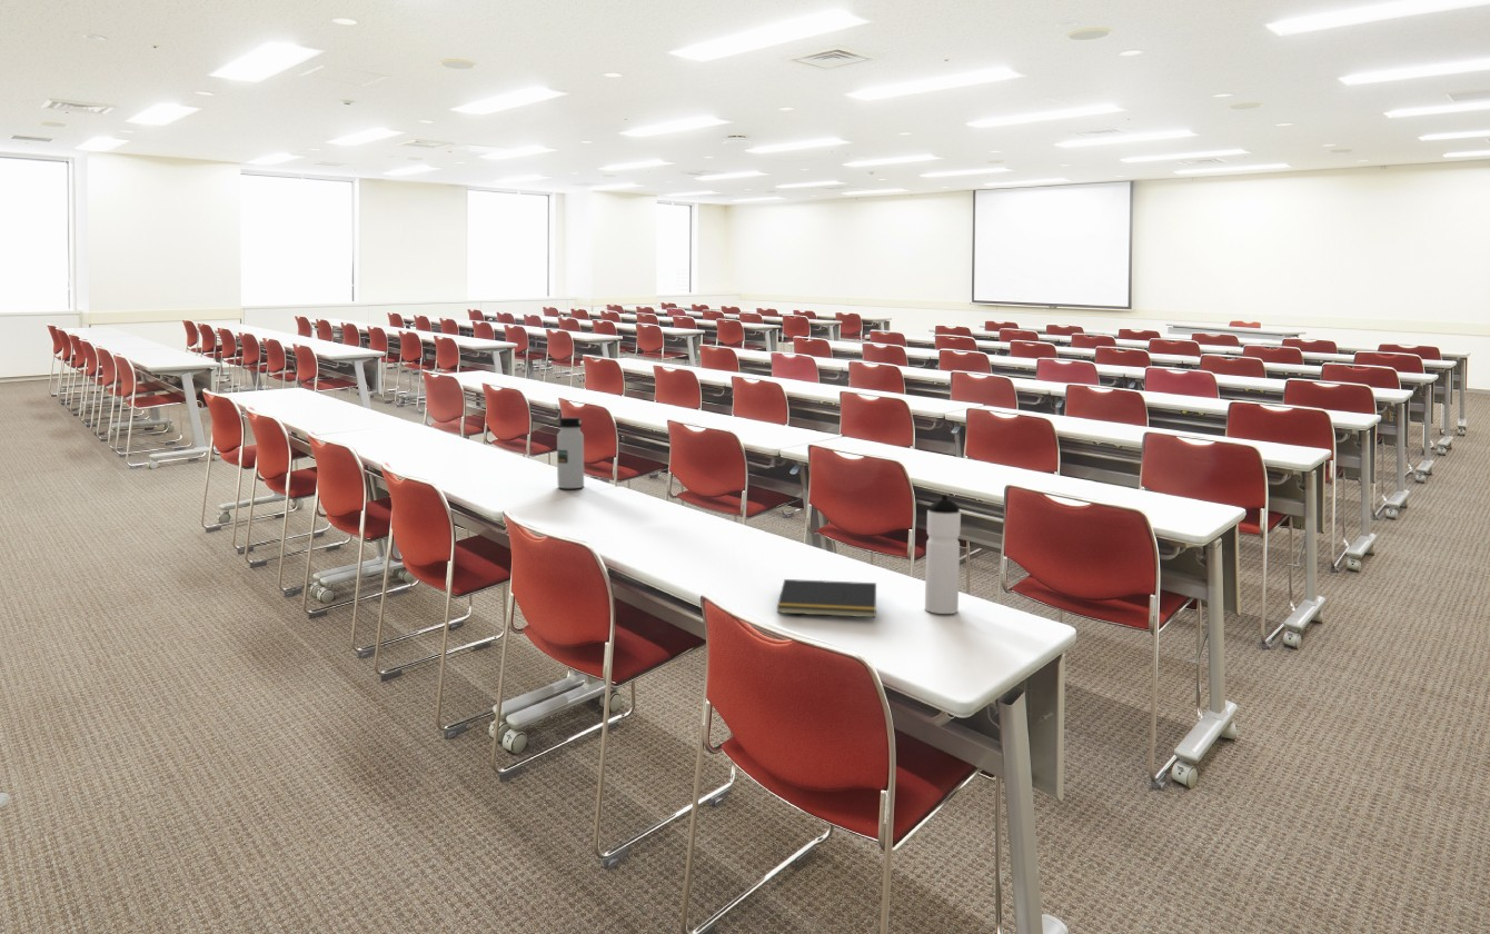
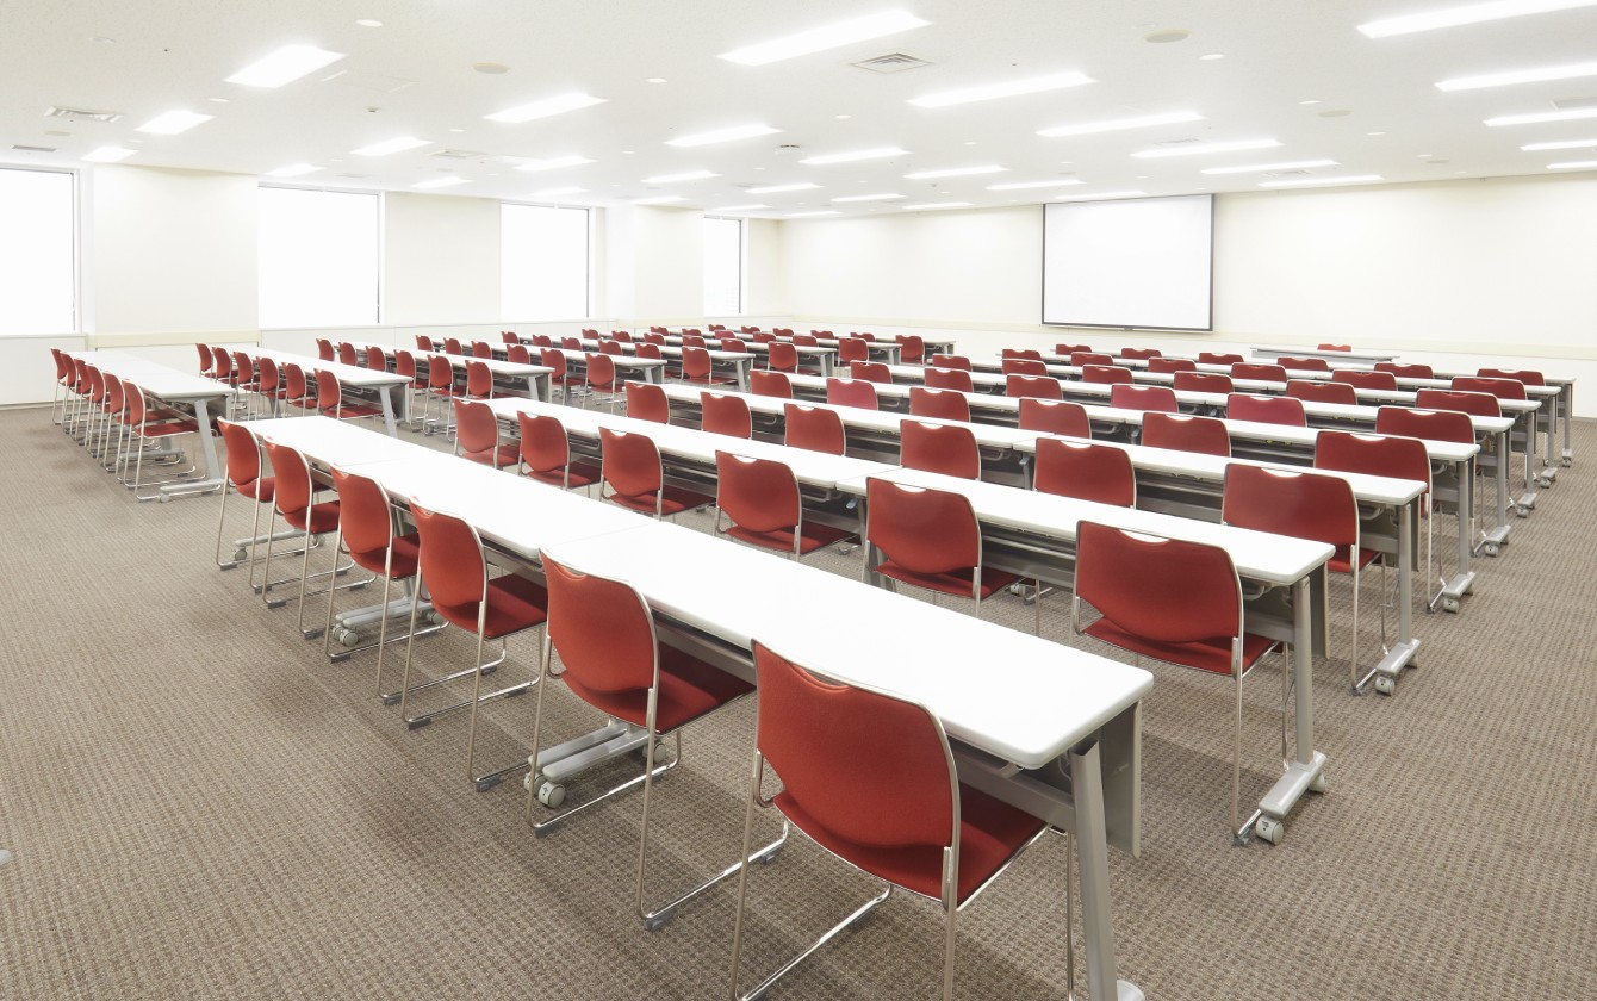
- water bottle (942, 553)
- notepad (827, 597)
- water bottle (570, 451)
